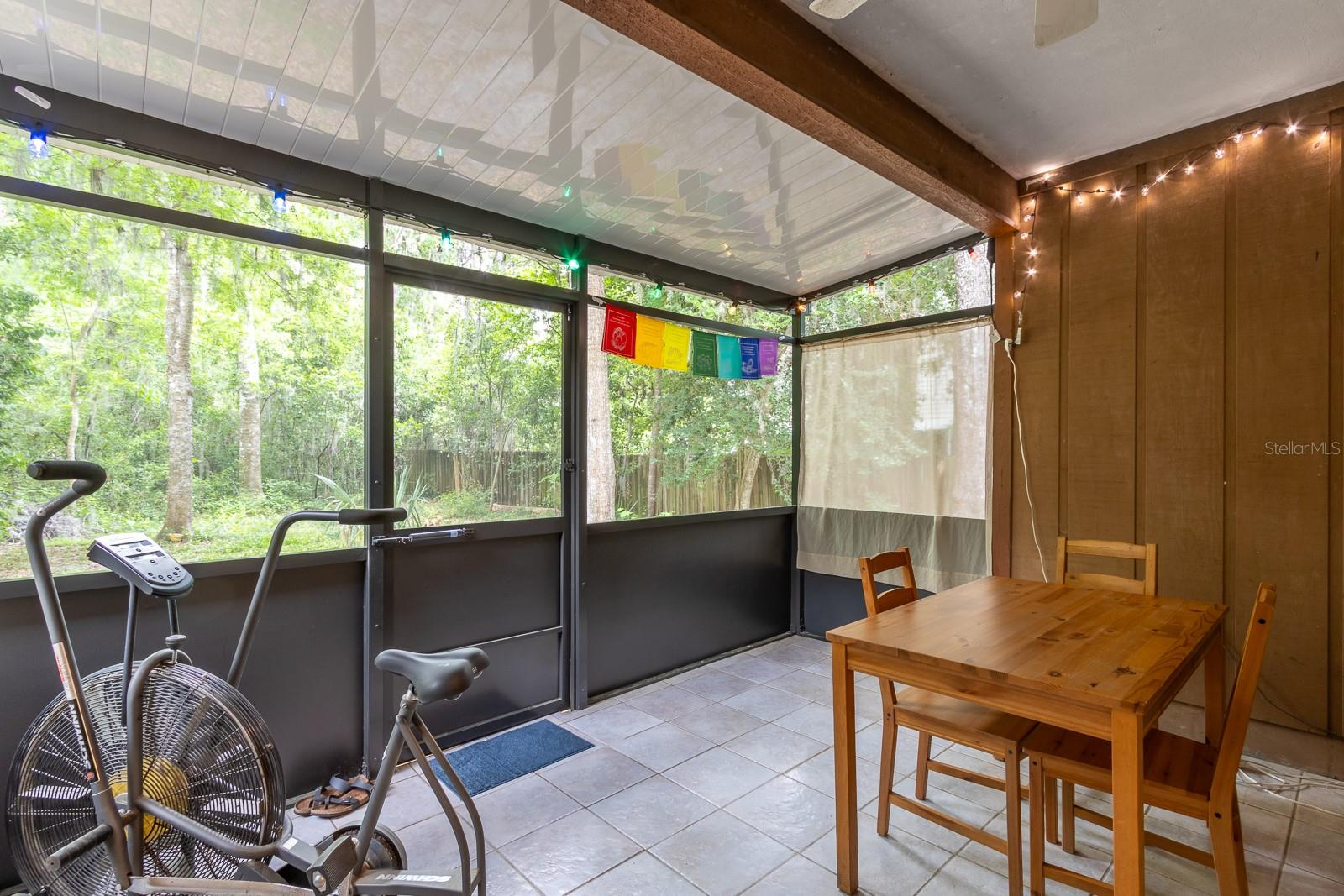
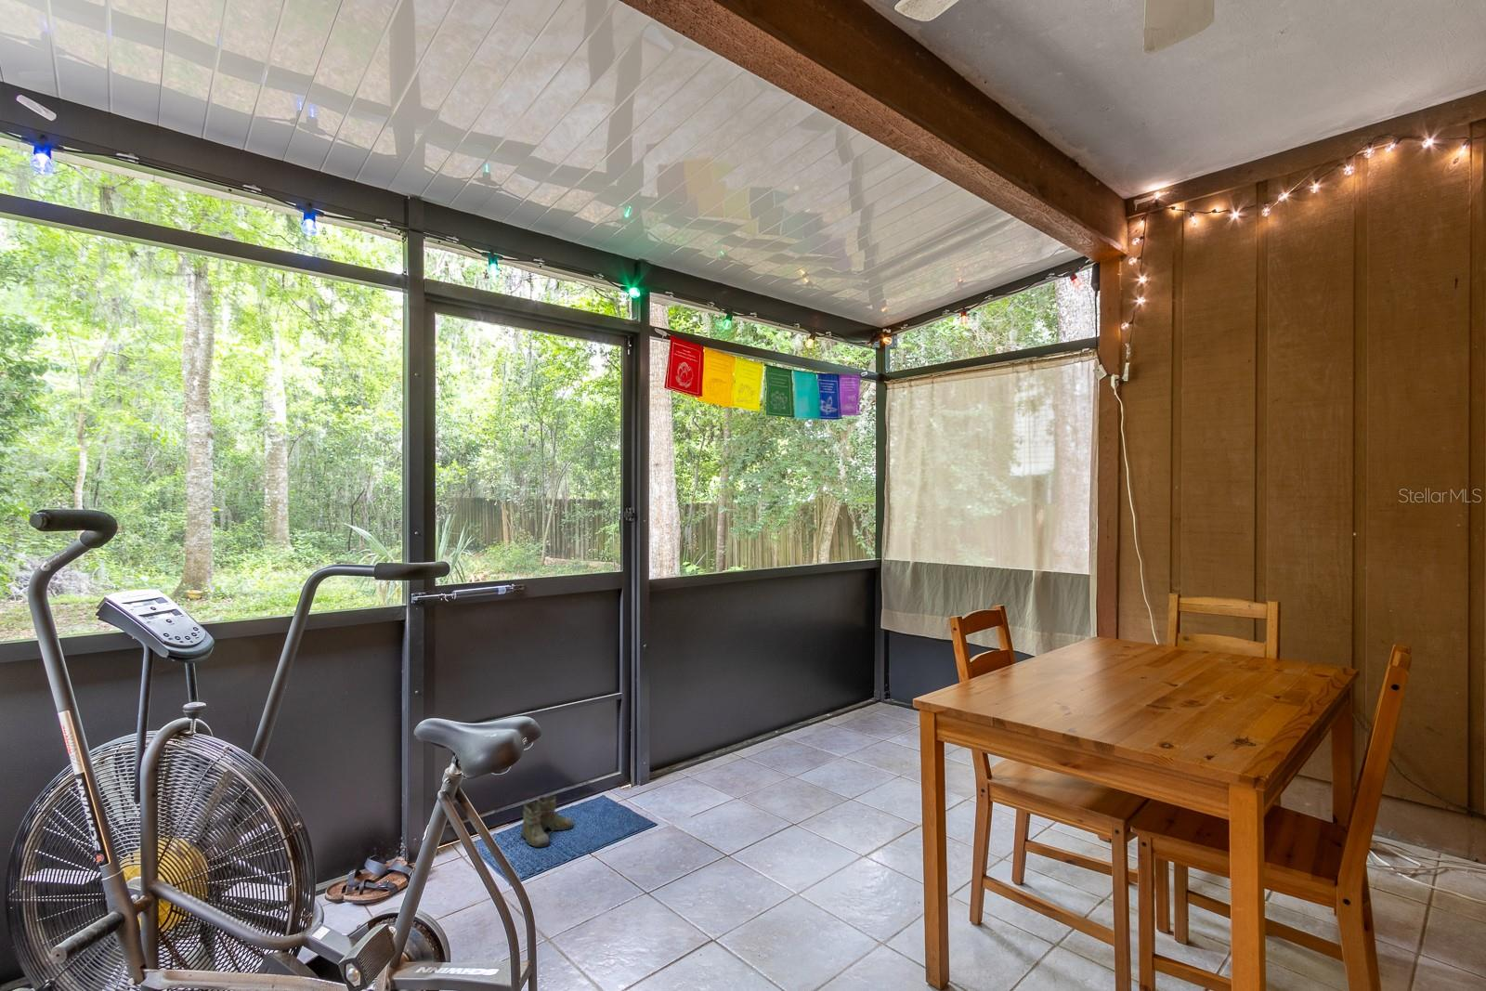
+ boots (543, 818)
